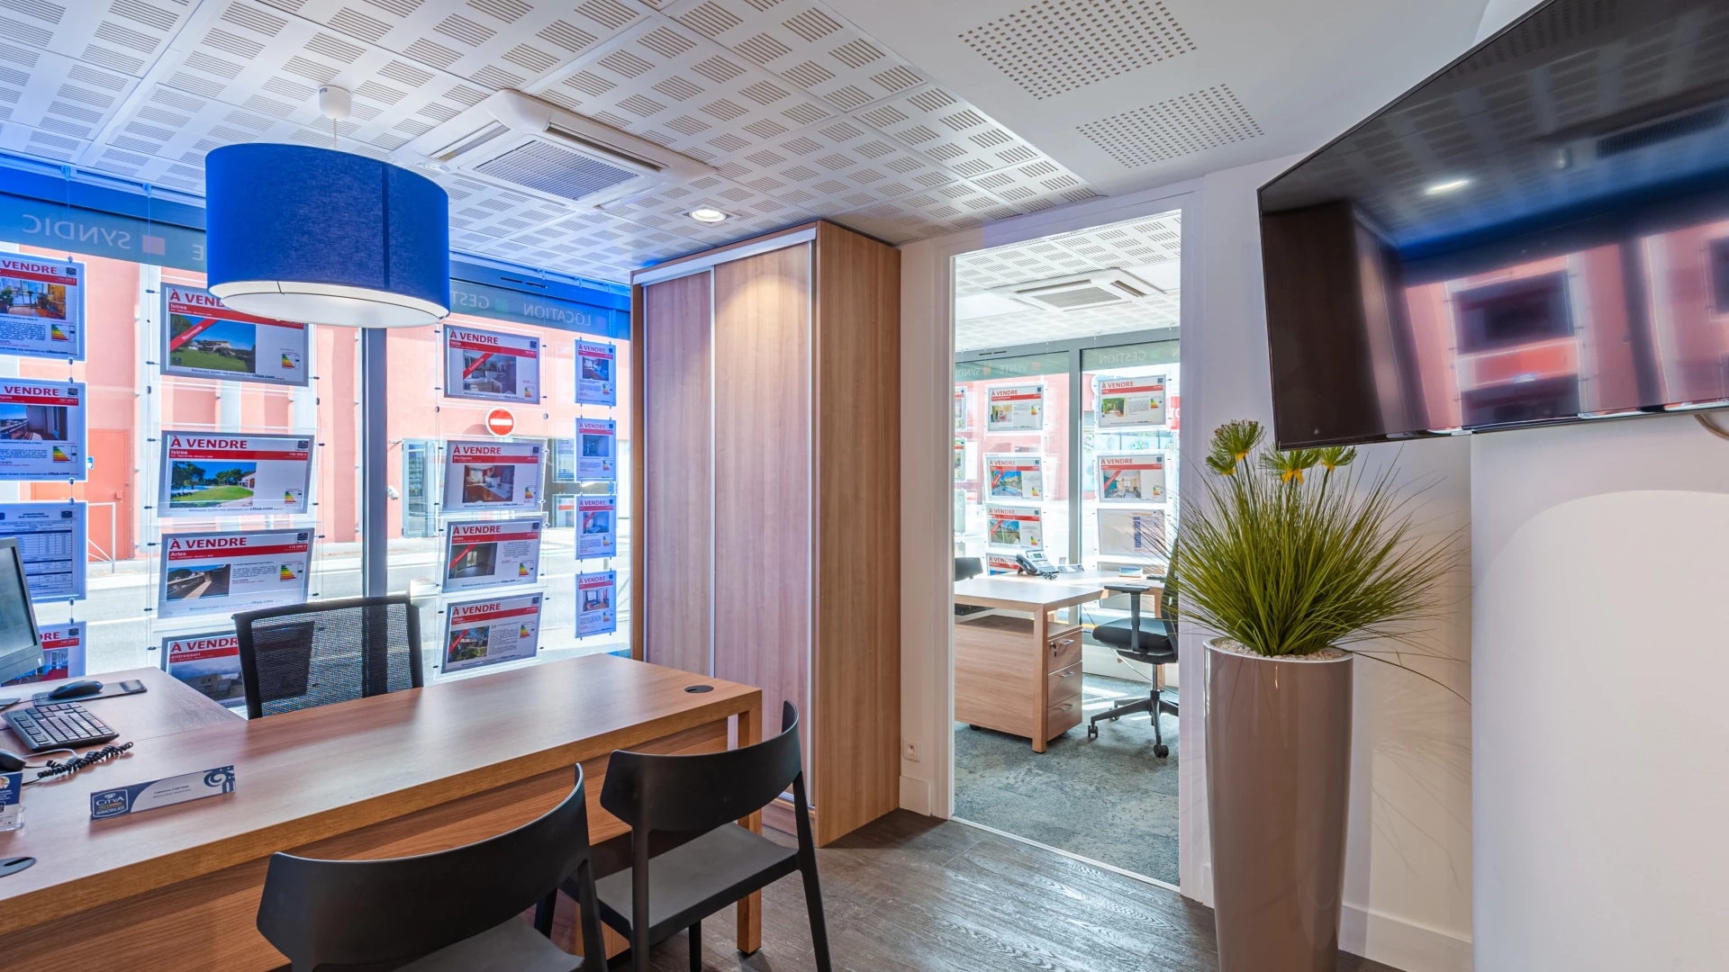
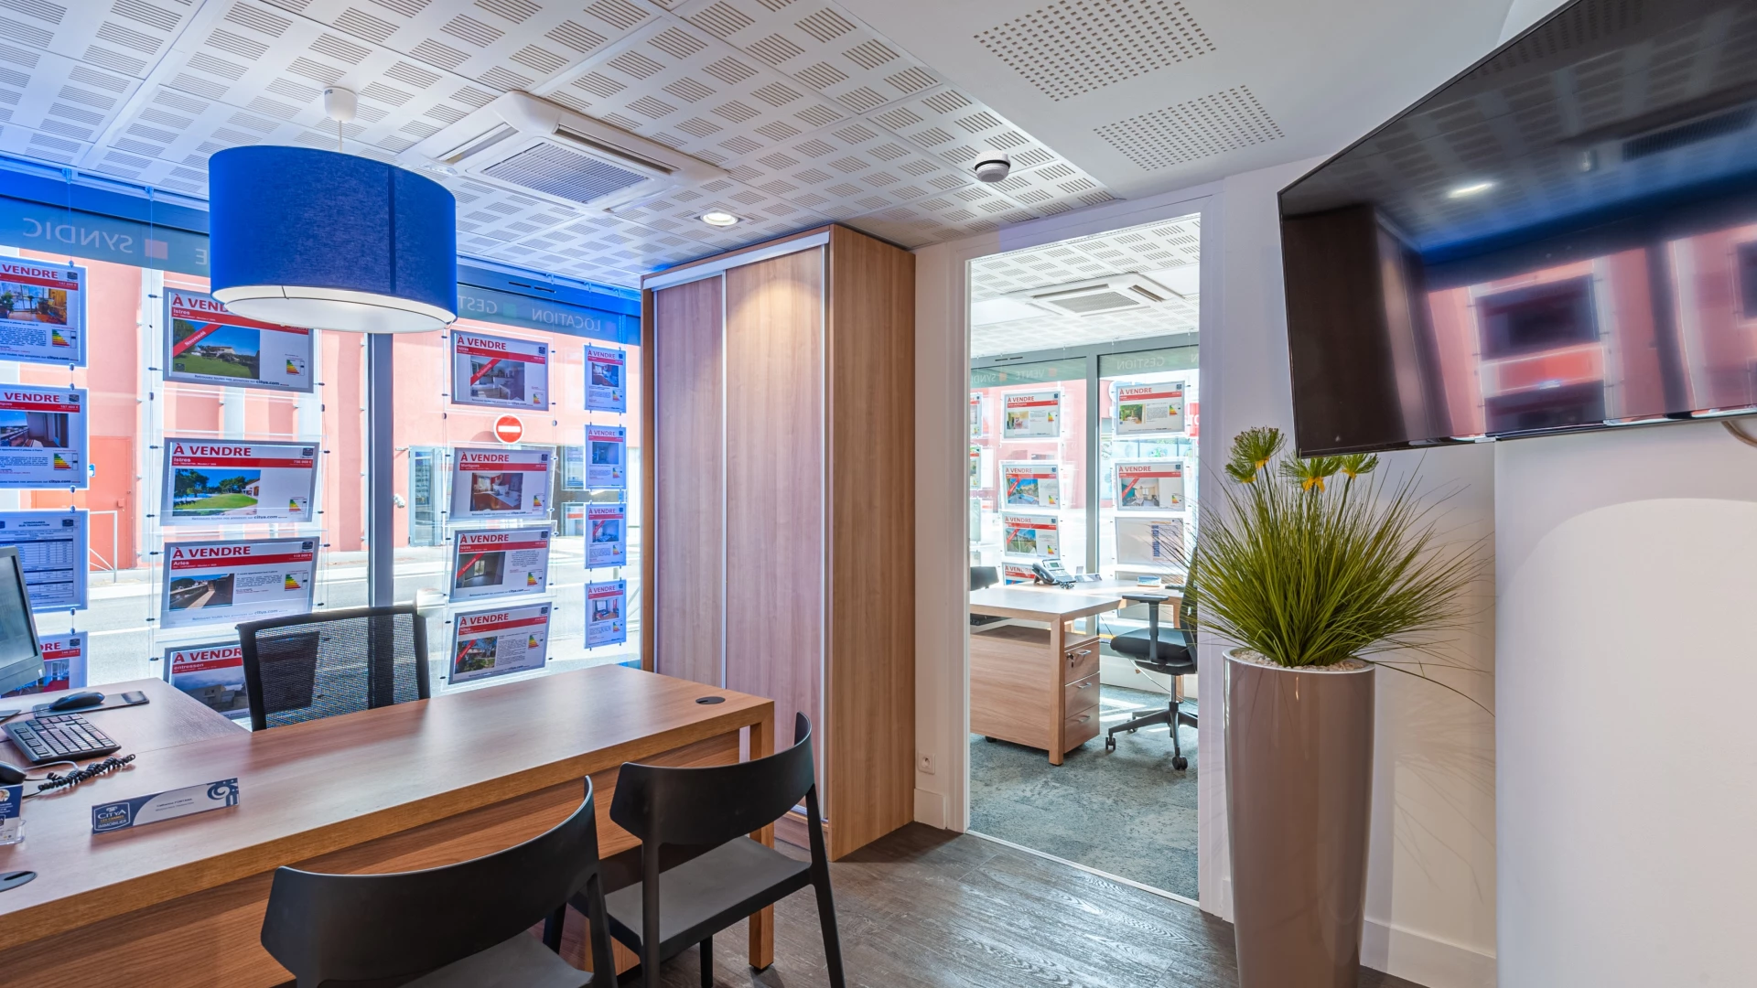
+ smoke detector (992, 166)
